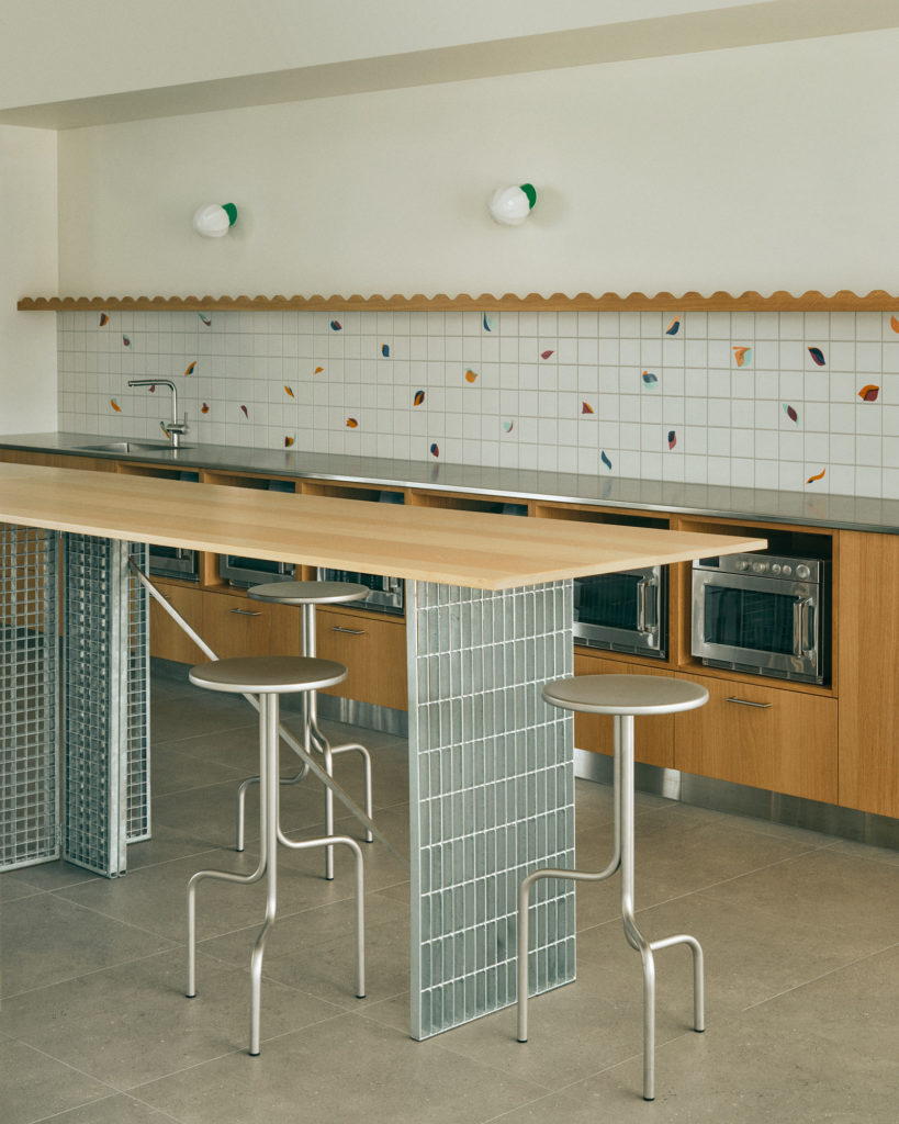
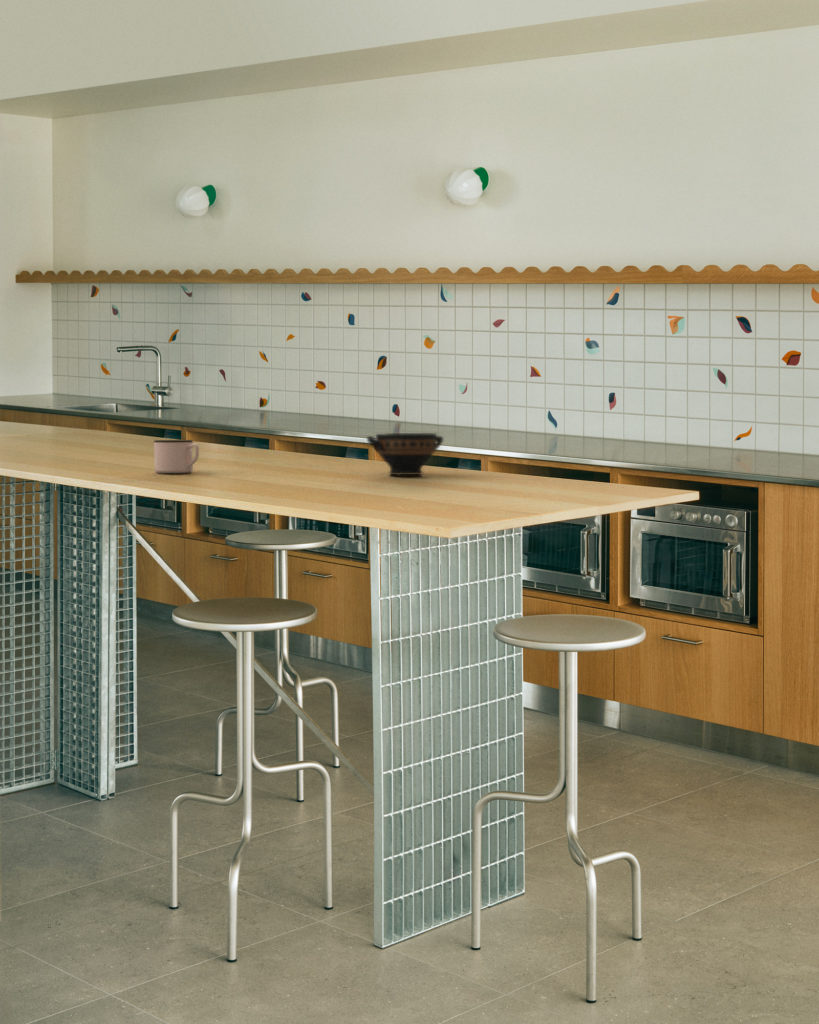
+ bowl (405, 454)
+ mug (178, 456)
